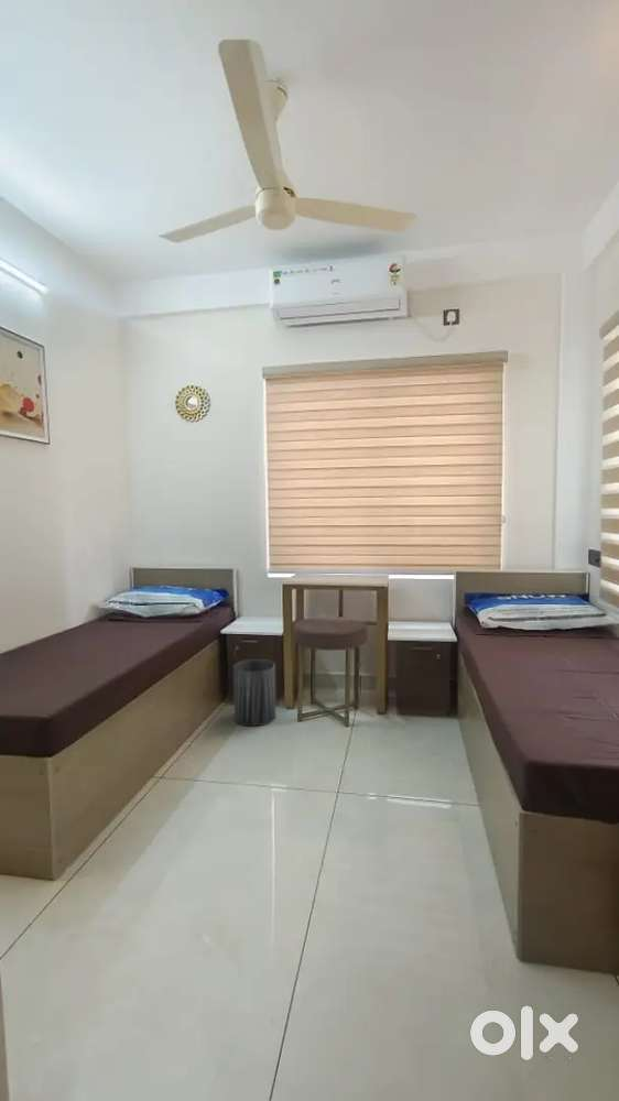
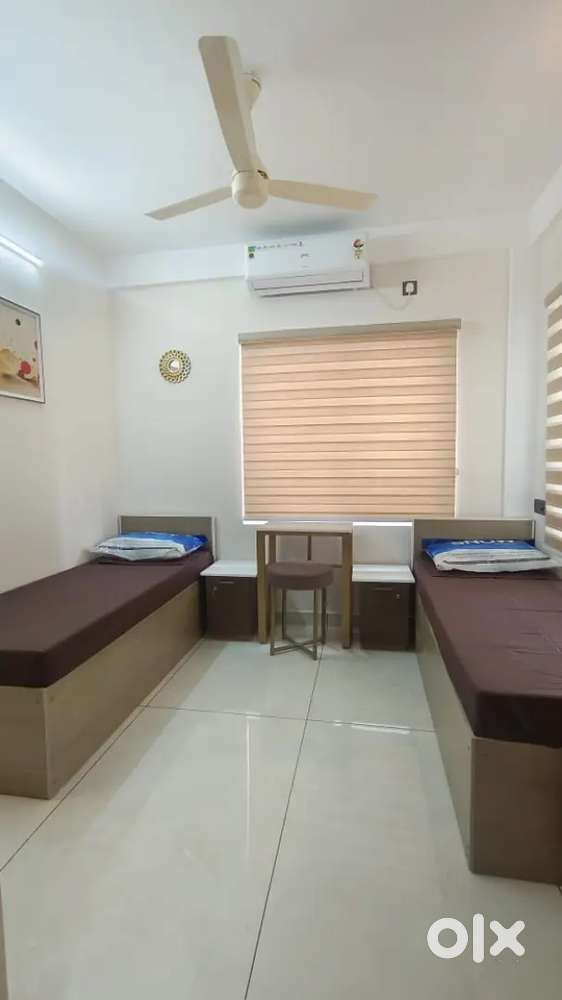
- trash can (254, 691)
